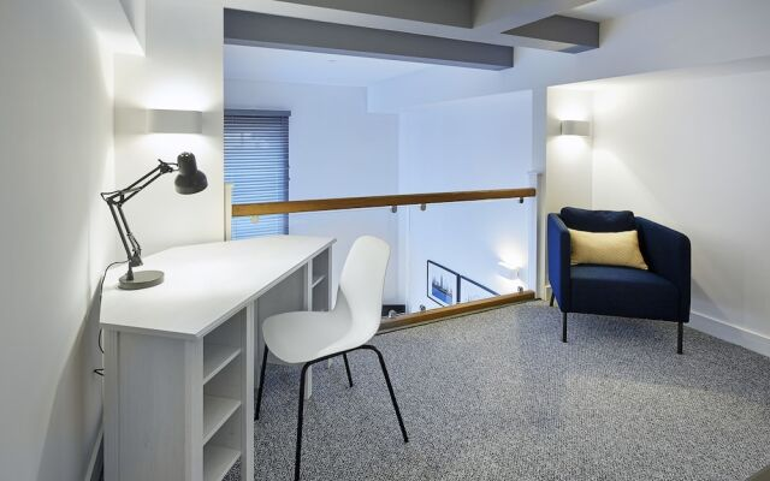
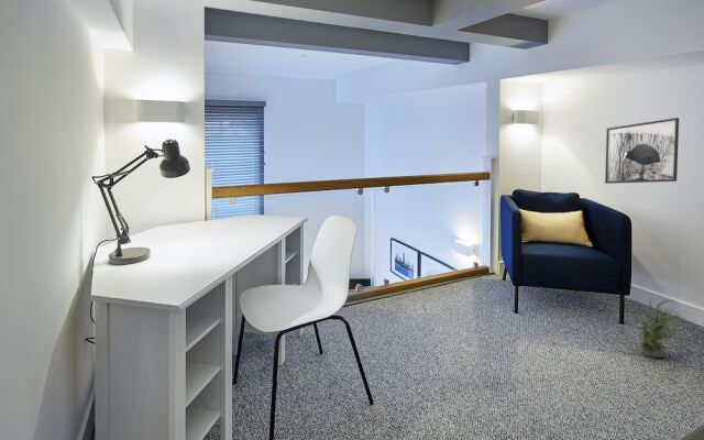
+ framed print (639, 153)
+ potted plant (659, 328)
